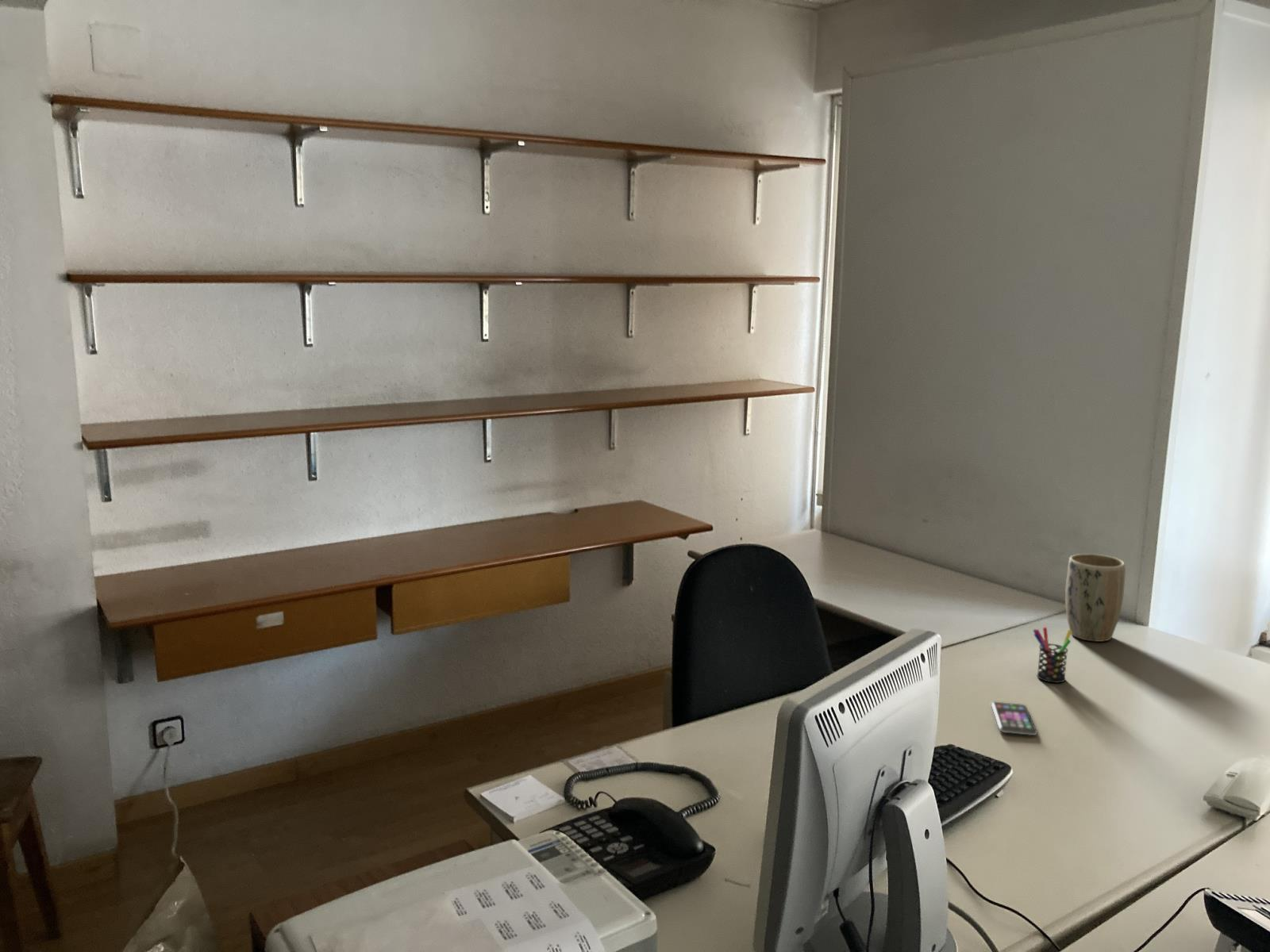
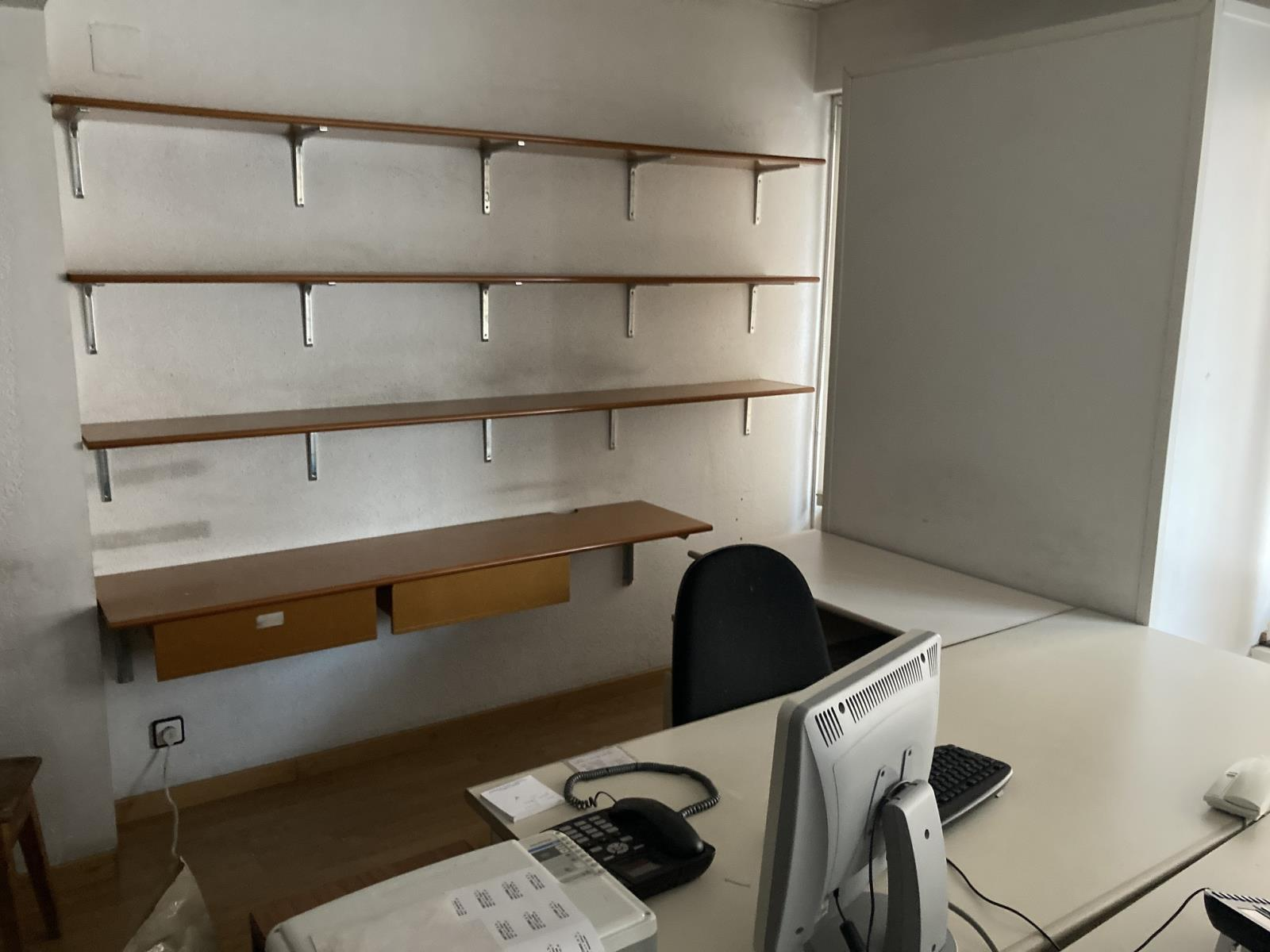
- smartphone (1013, 718)
- plant pot (1093, 597)
- pen holder (1054, 653)
